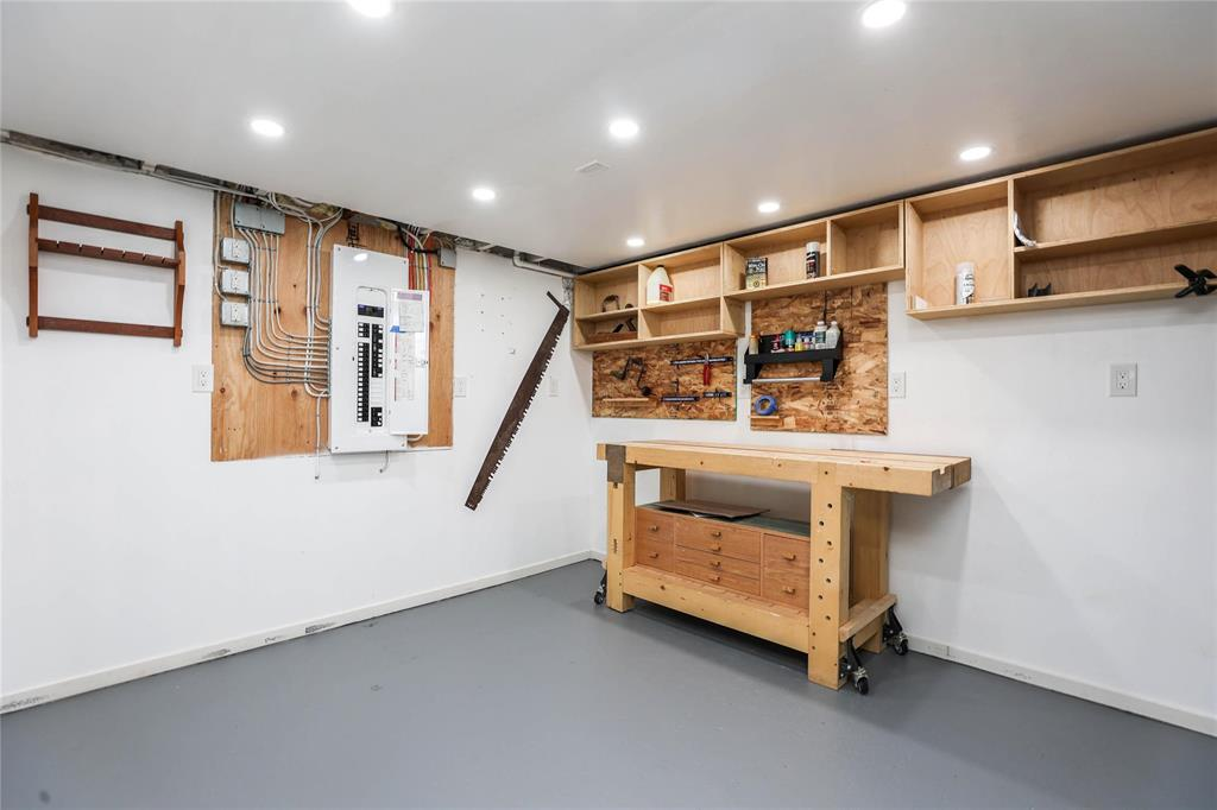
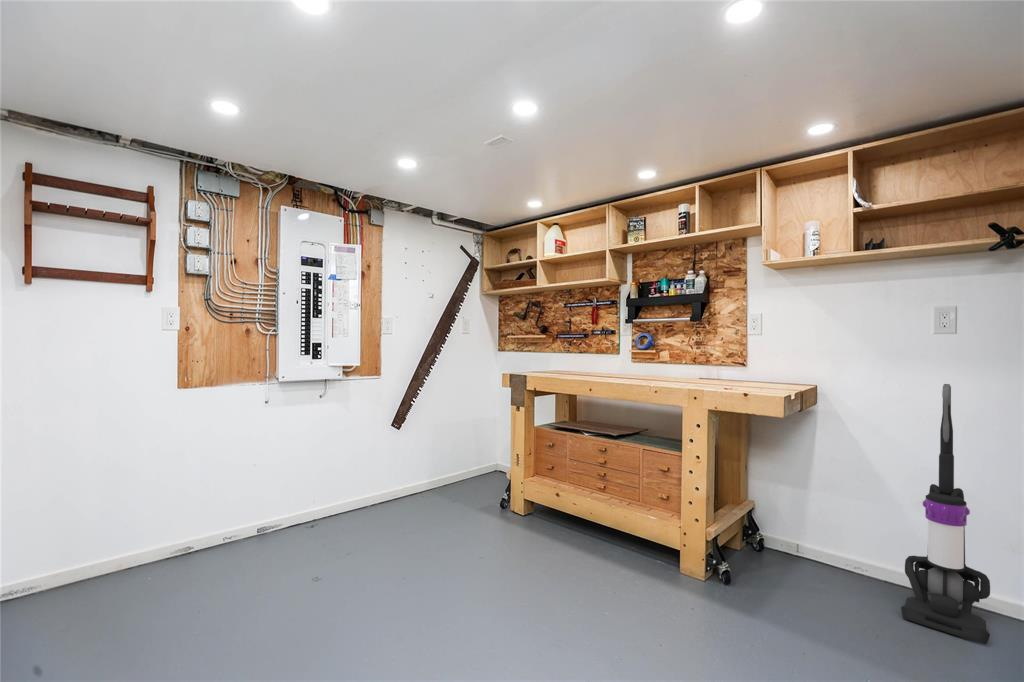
+ vacuum cleaner (945, 499)
